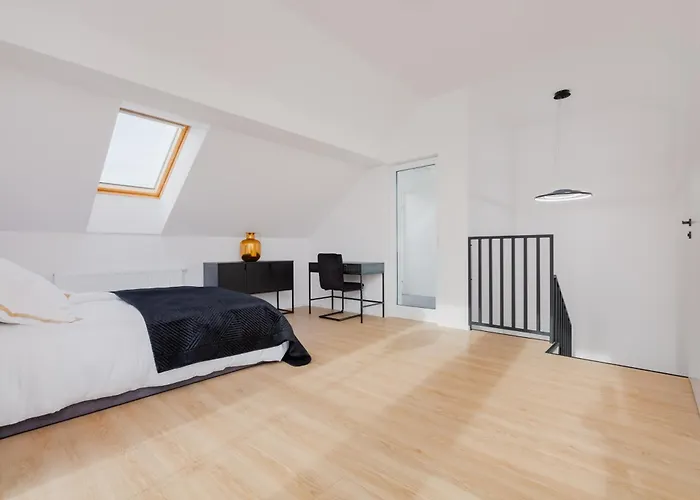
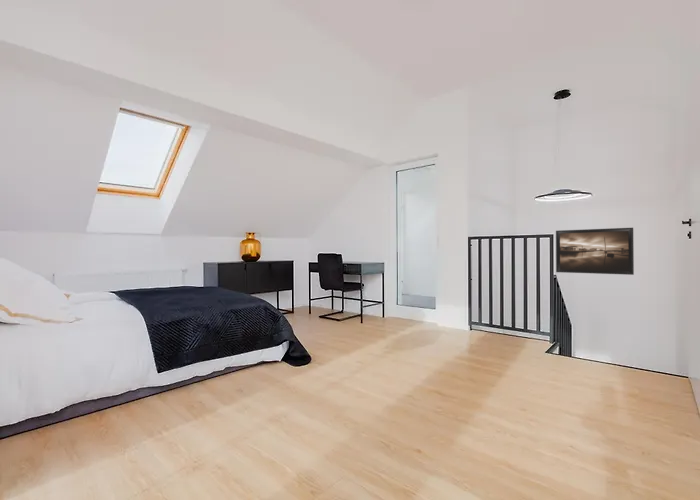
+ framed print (592, 251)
